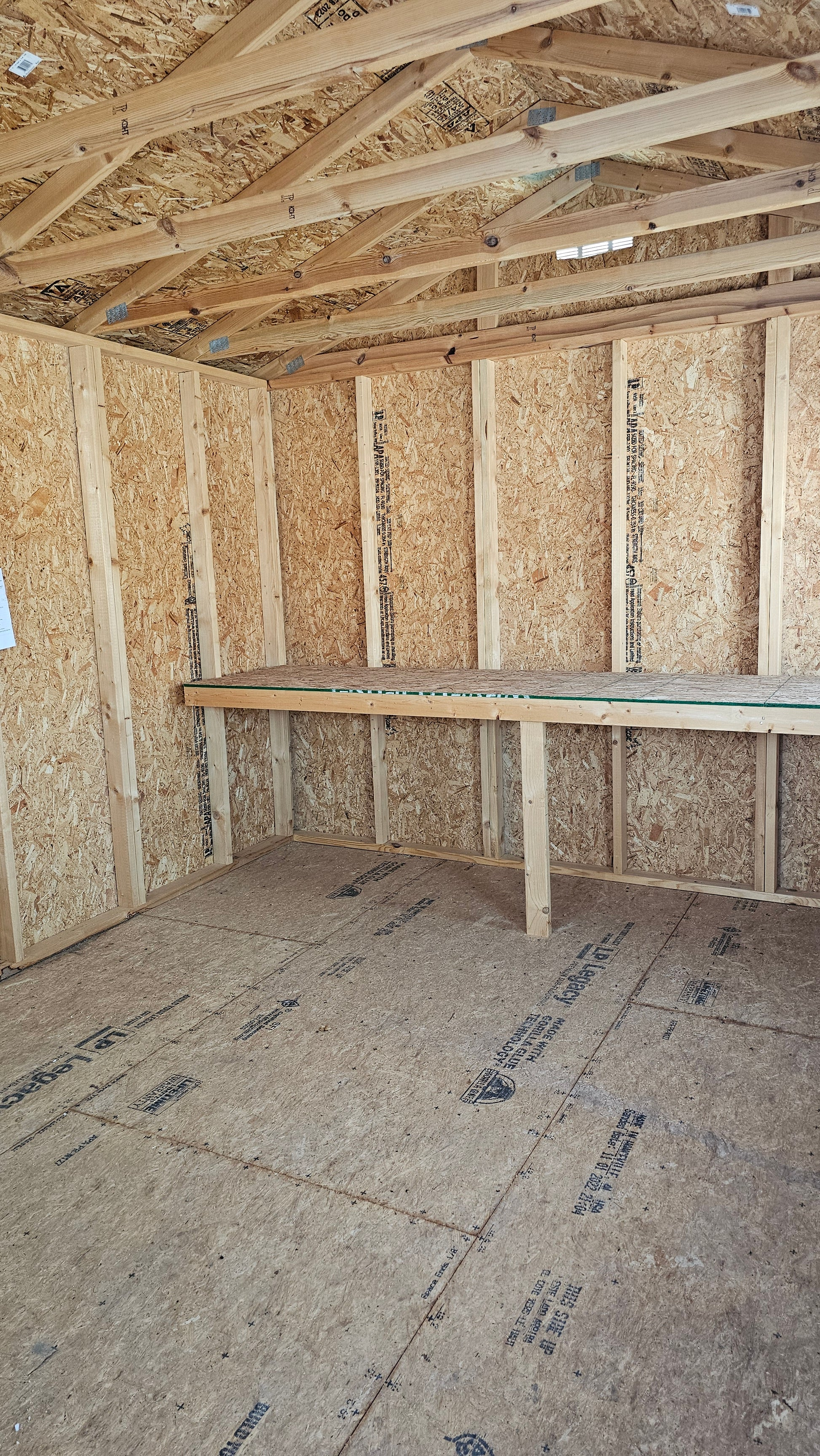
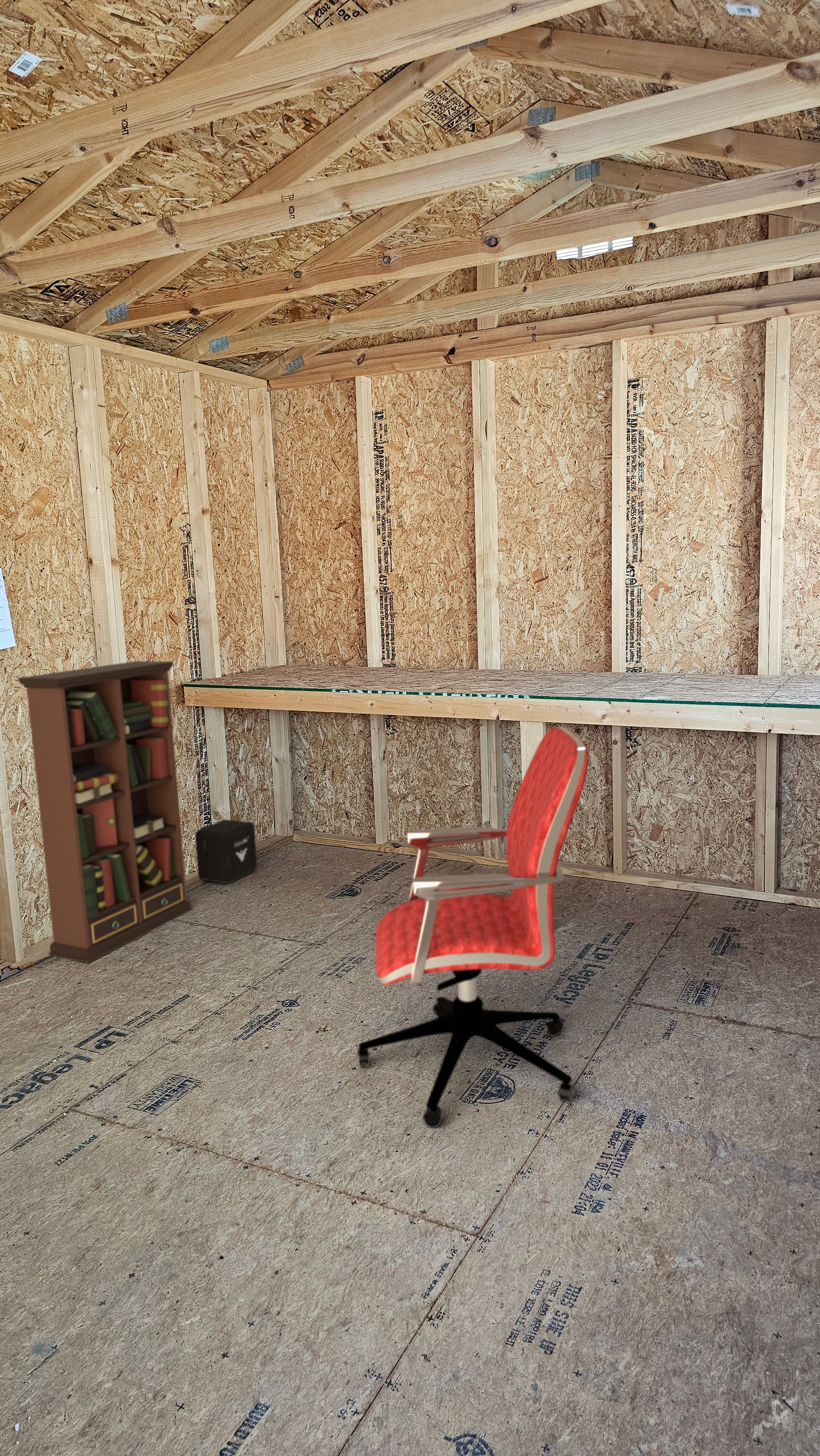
+ office chair (464, 905)
+ bookcase (113, 803)
+ air purifier (228, 851)
